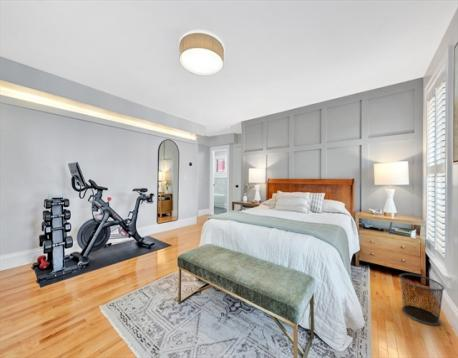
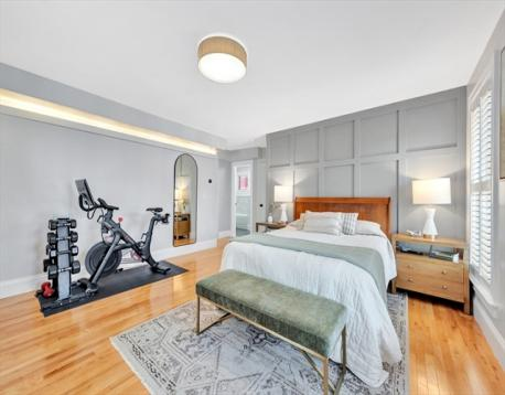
- waste bin (419, 298)
